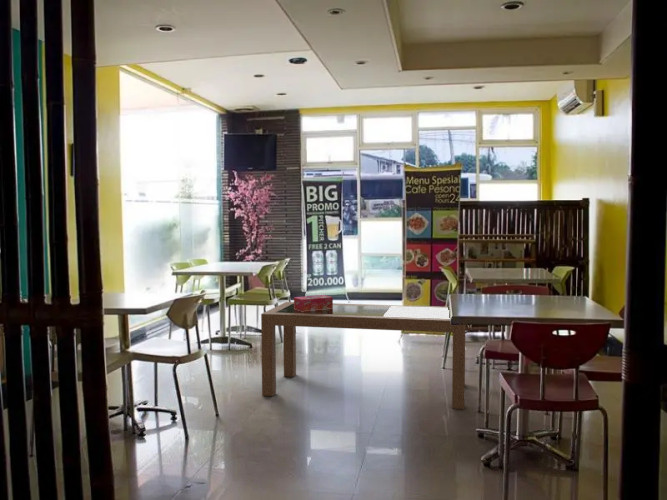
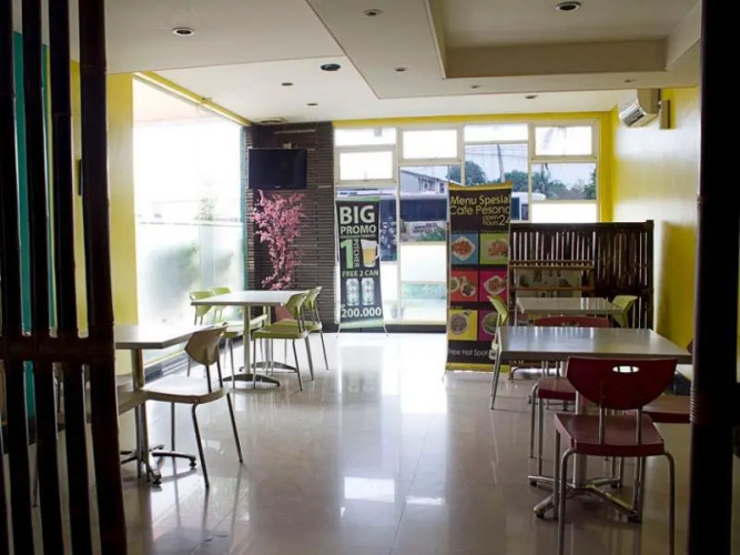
- tissue box (313, 302)
- dining table (366, 328)
